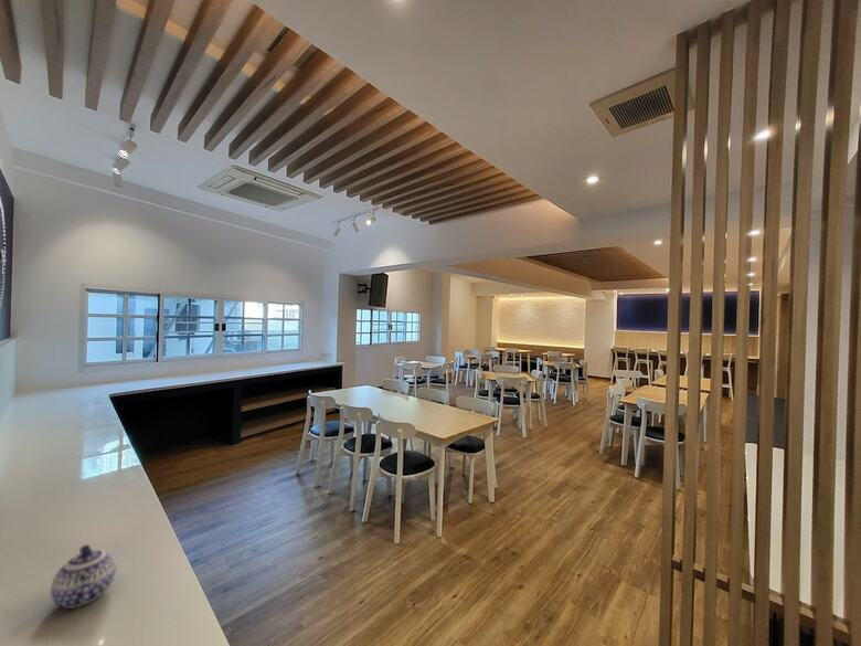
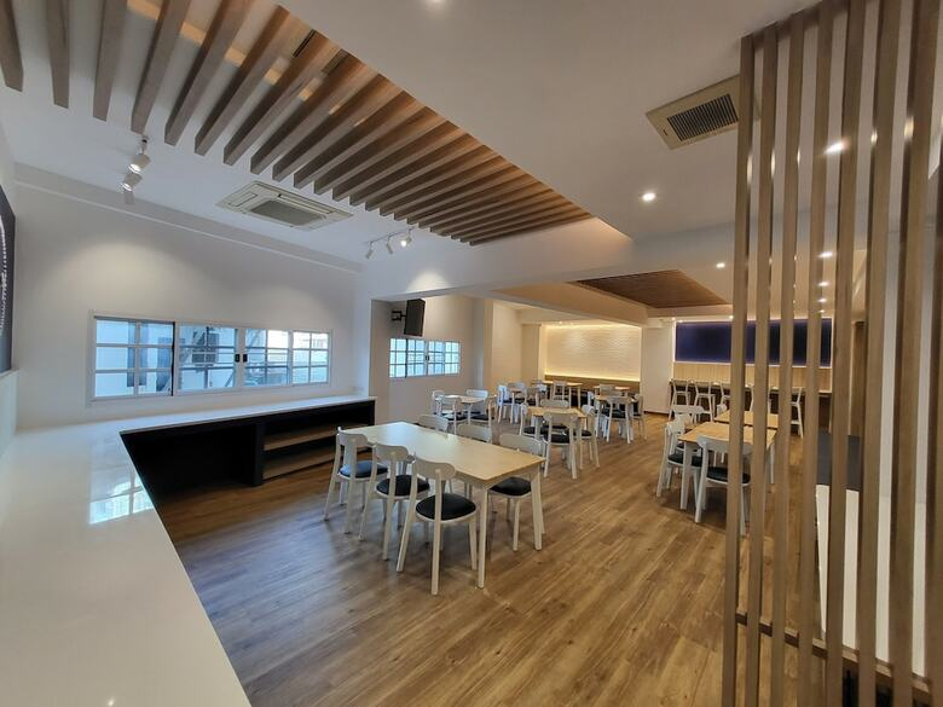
- teapot (85, 573)
